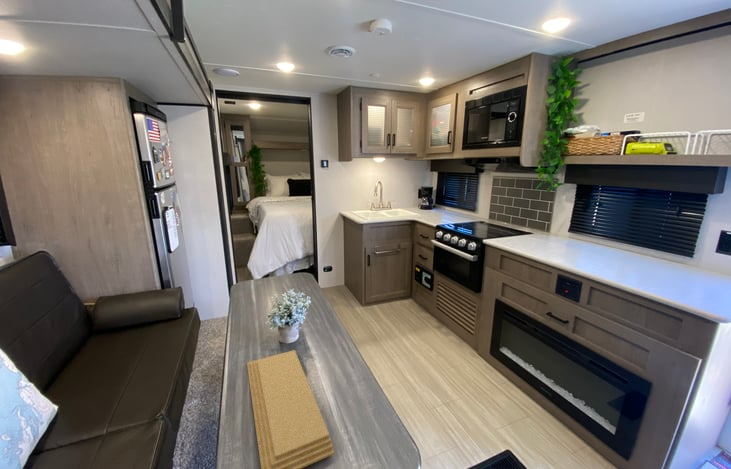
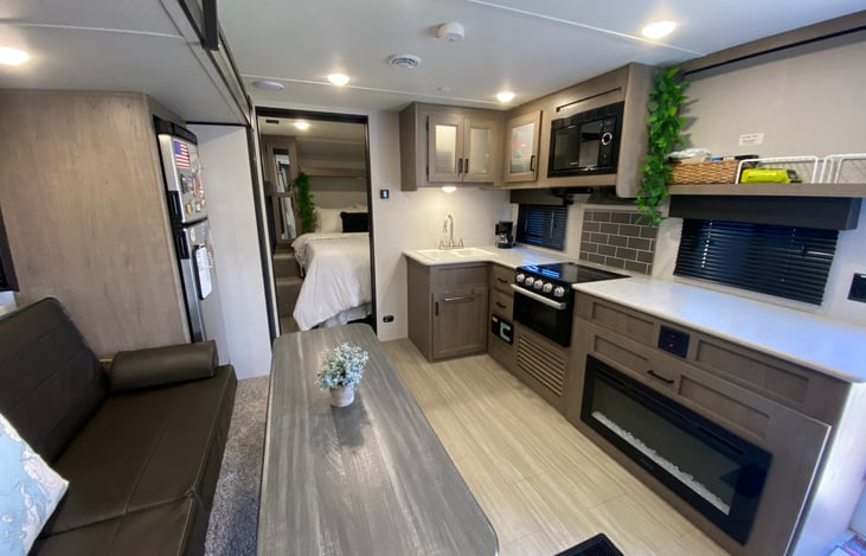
- cutting board (282, 396)
